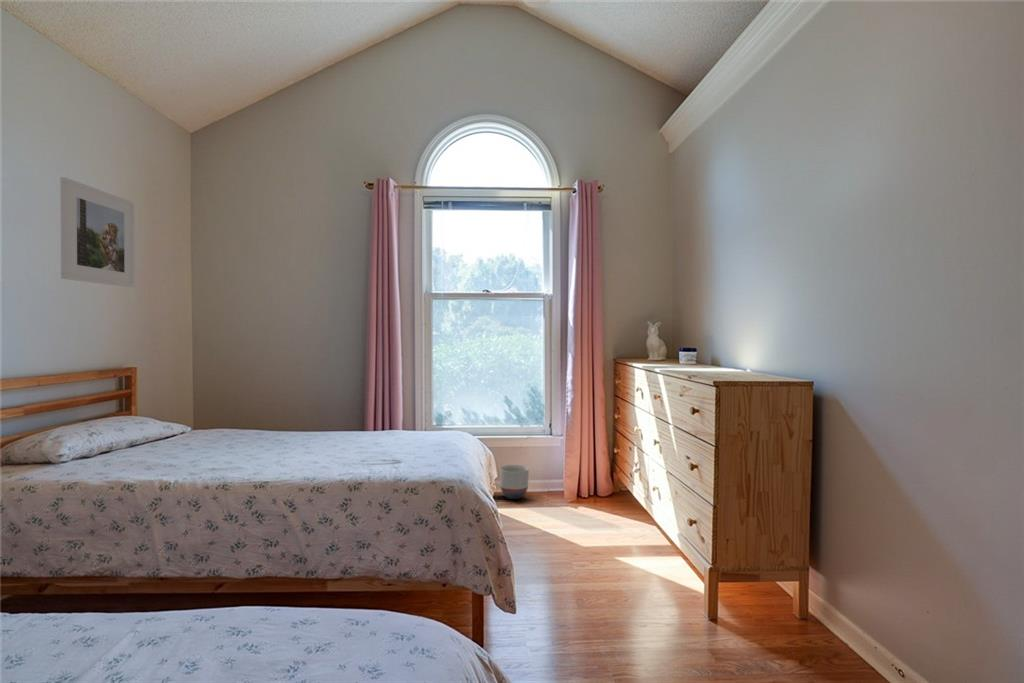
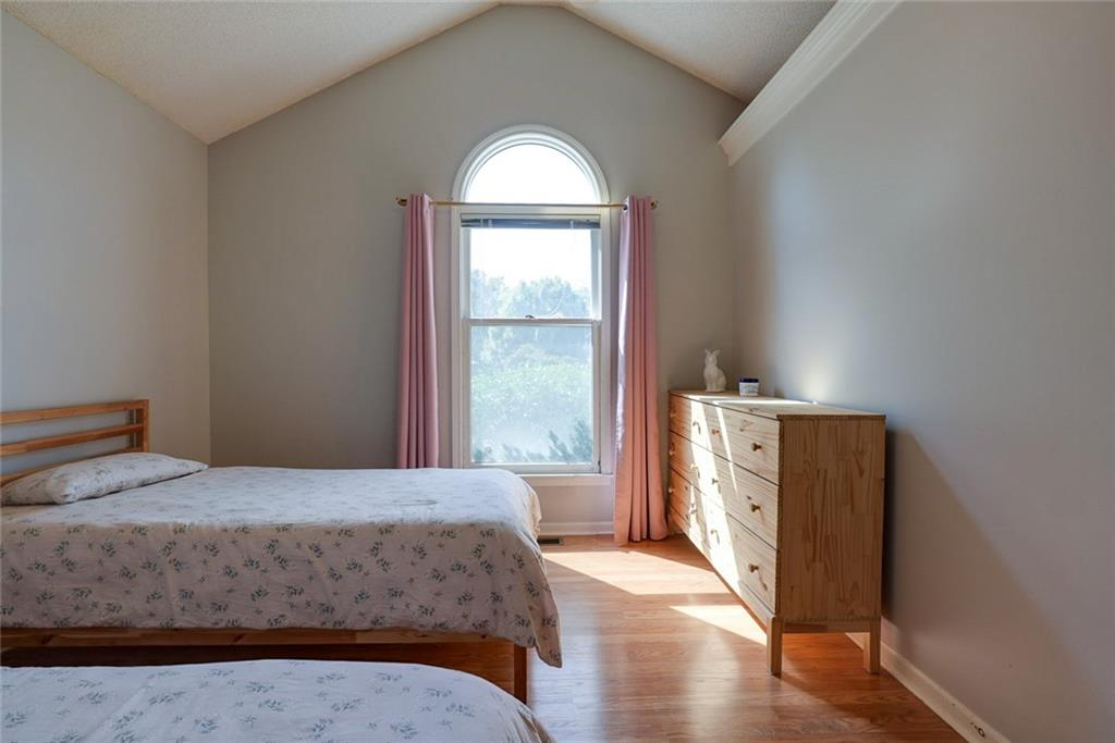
- planter (514, 483)
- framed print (100, 237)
